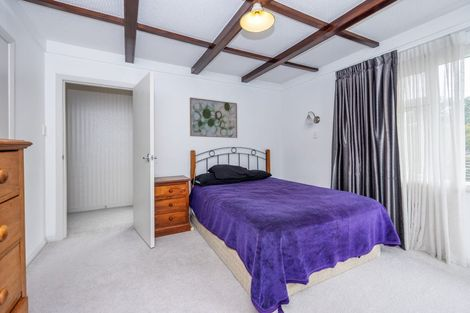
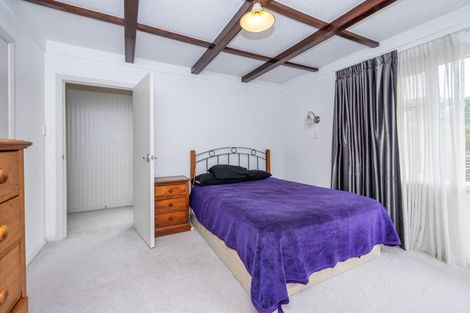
- wall art (215, 118)
